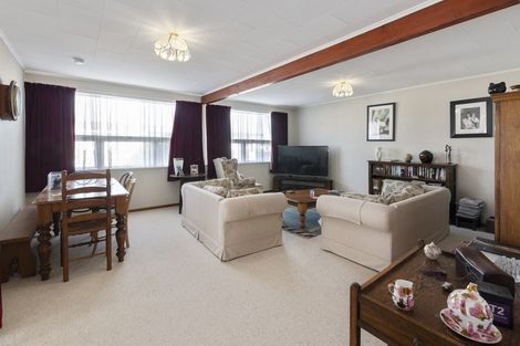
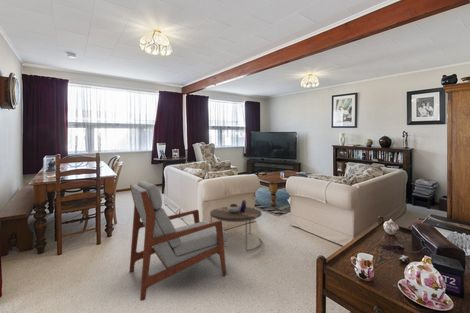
+ side table (235, 221)
+ armchair (179, 227)
